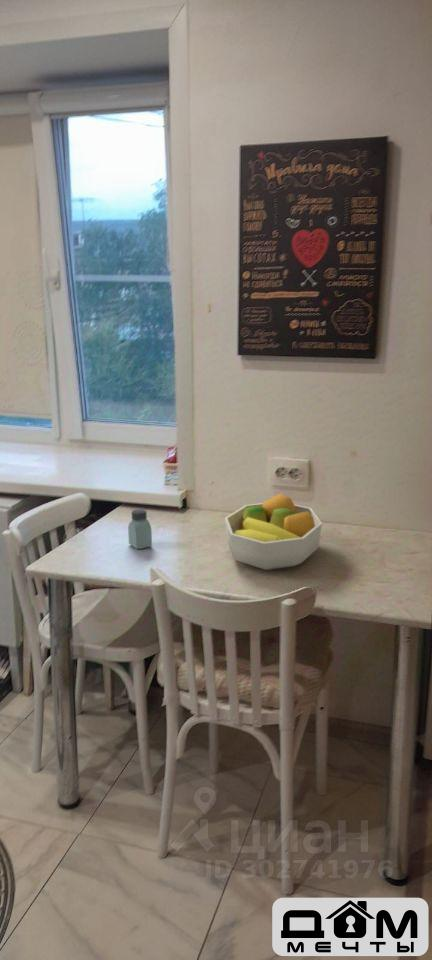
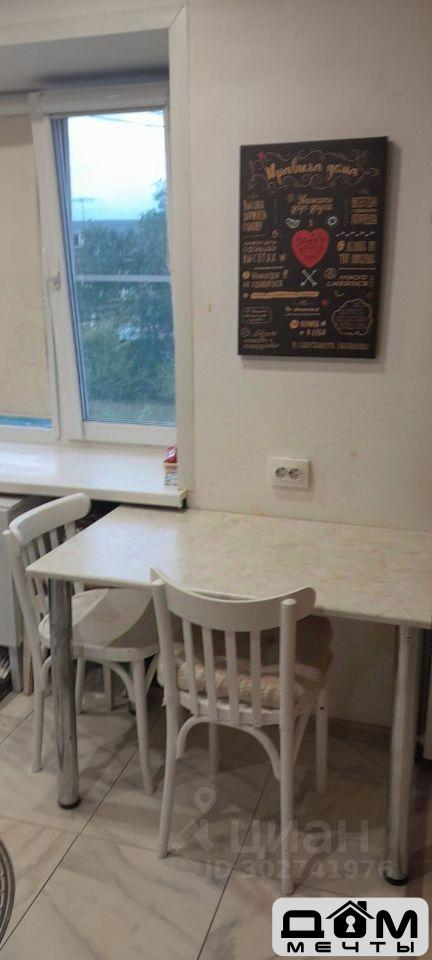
- saltshaker (139, 528)
- fruit bowl (272, 529)
